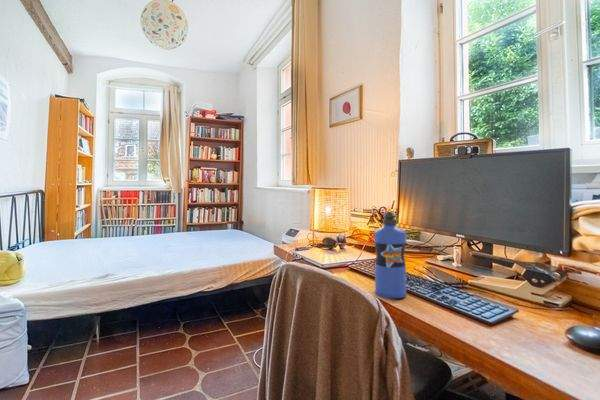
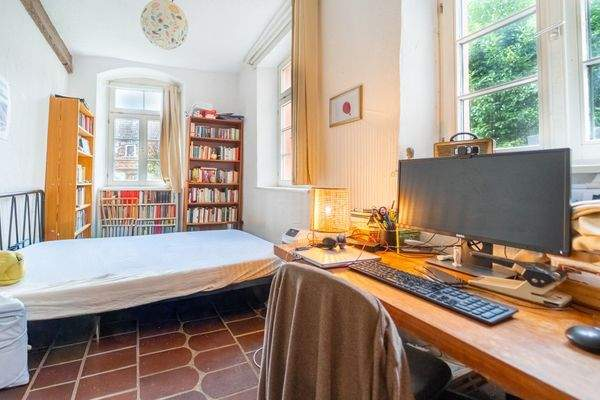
- water bottle (390, 252)
